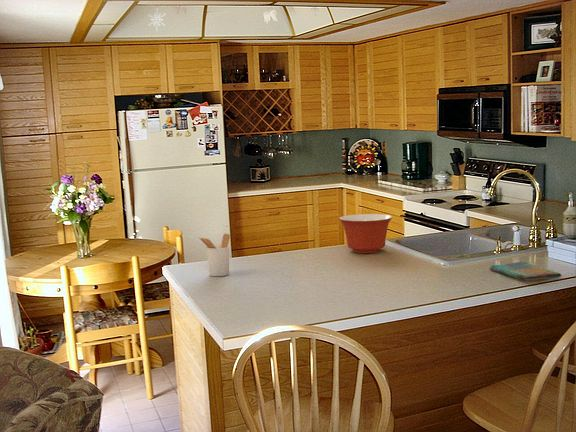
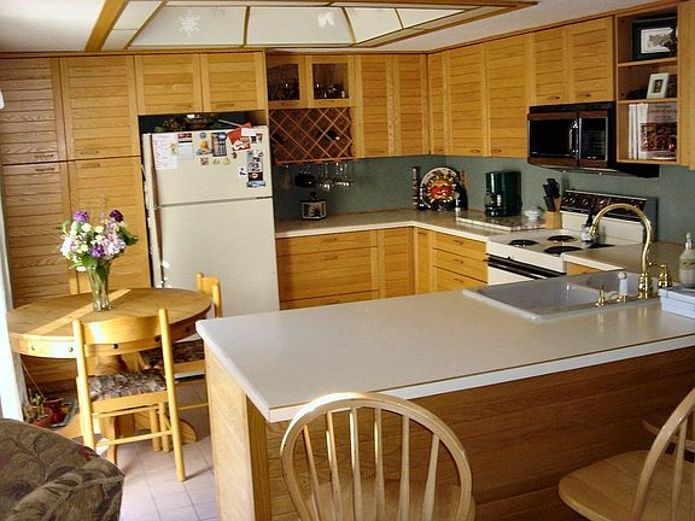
- mixing bowl (366, 234)
- utensil holder (214, 254)
- dish towel (524, 270)
